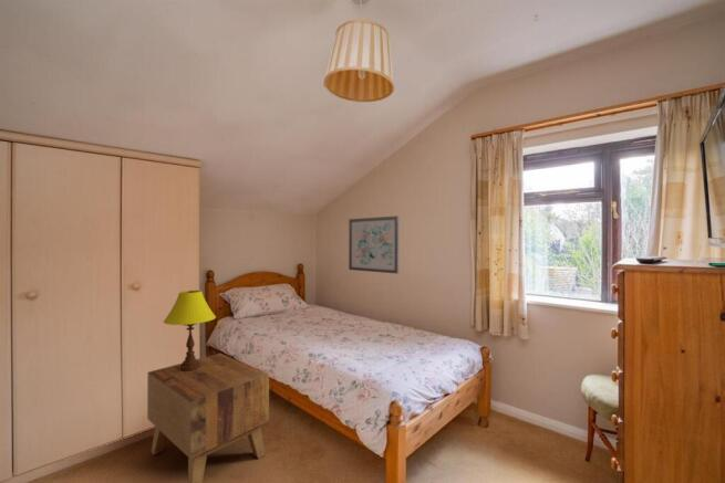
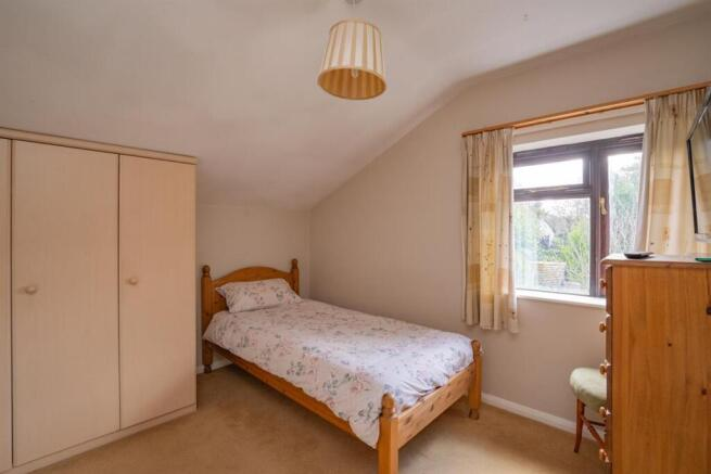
- table lamp (190, 328)
- side table (209, 412)
- wall art (372, 244)
